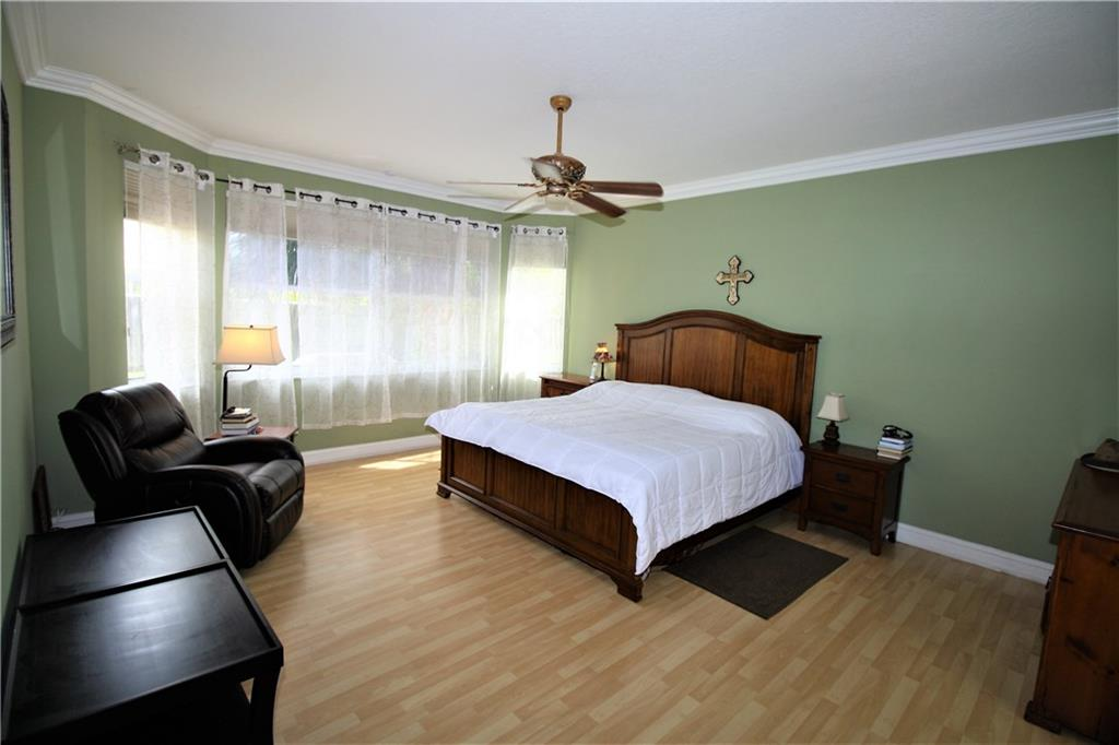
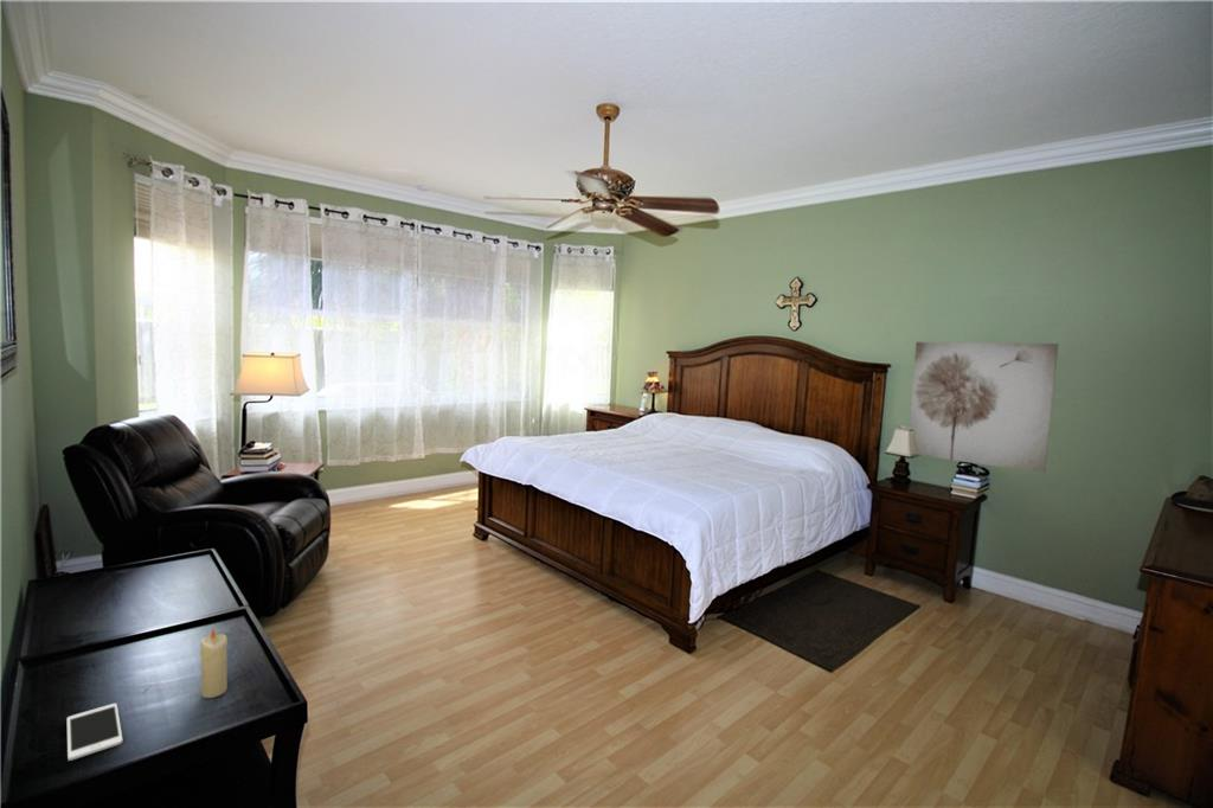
+ wall art (976, 403)
+ cell phone (94, 730)
+ candle (214, 659)
